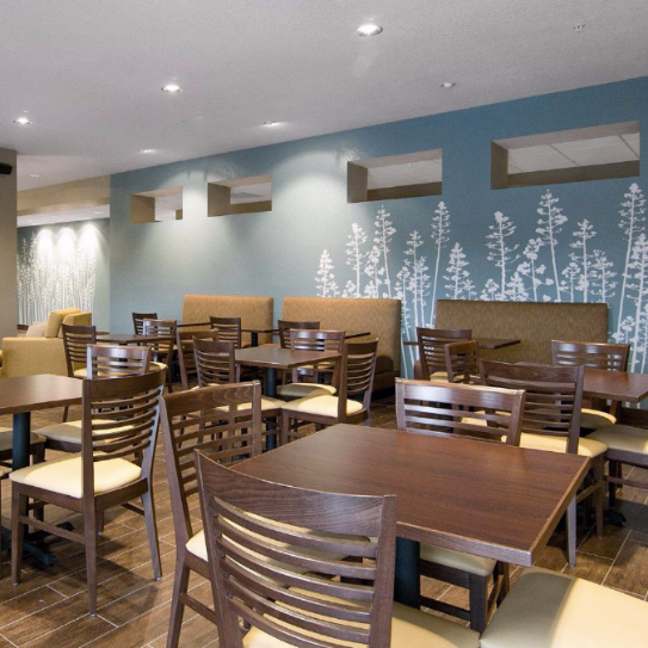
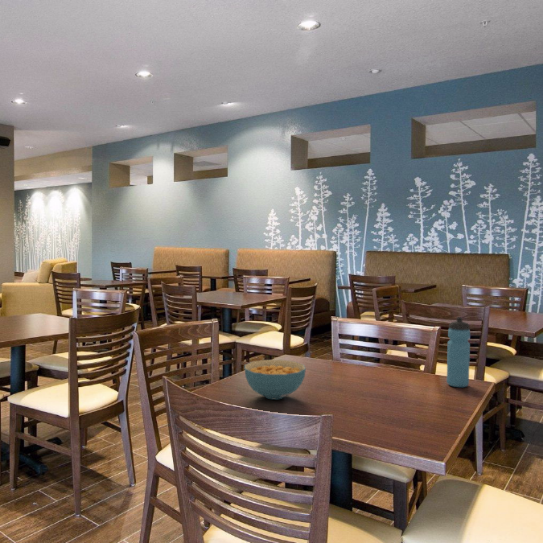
+ water bottle (458, 351)
+ cereal bowl (274, 381)
